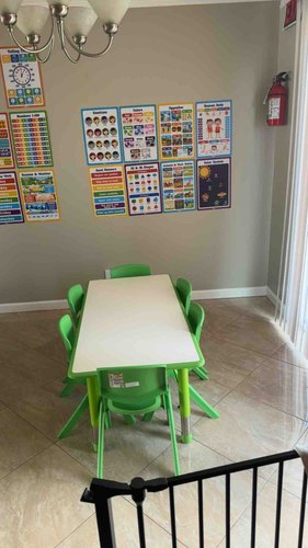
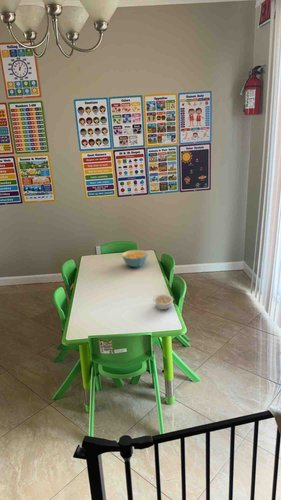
+ cereal bowl (135, 259)
+ legume (163, 302)
